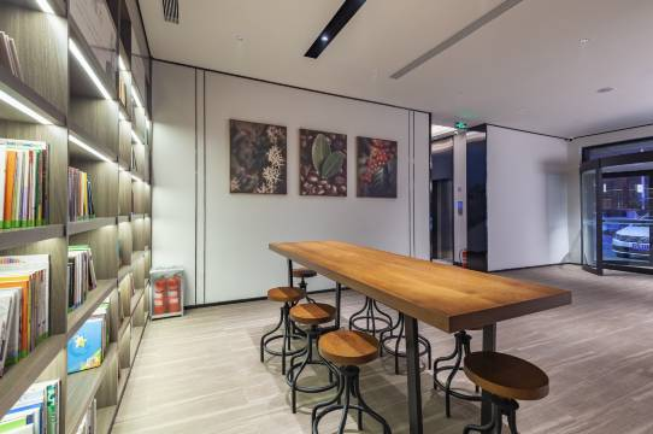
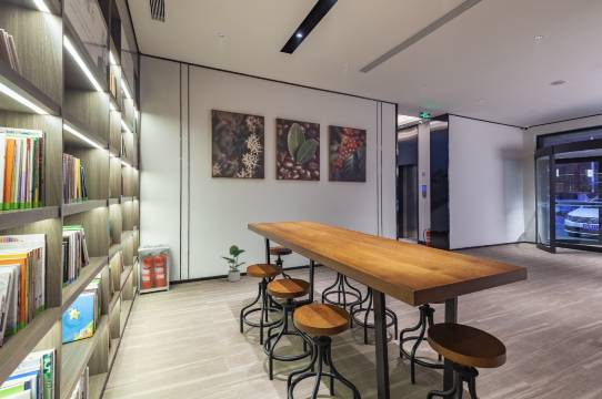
+ potted plant (232, 264)
